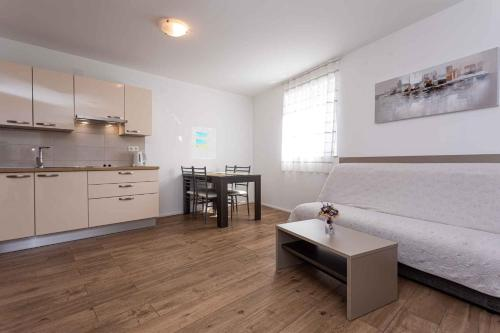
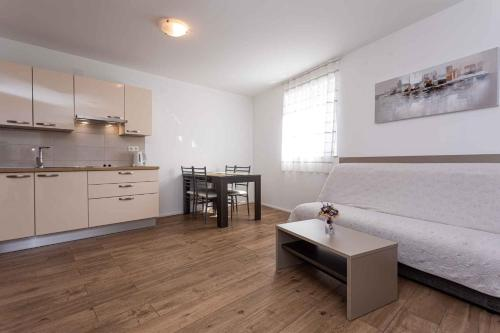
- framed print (203, 143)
